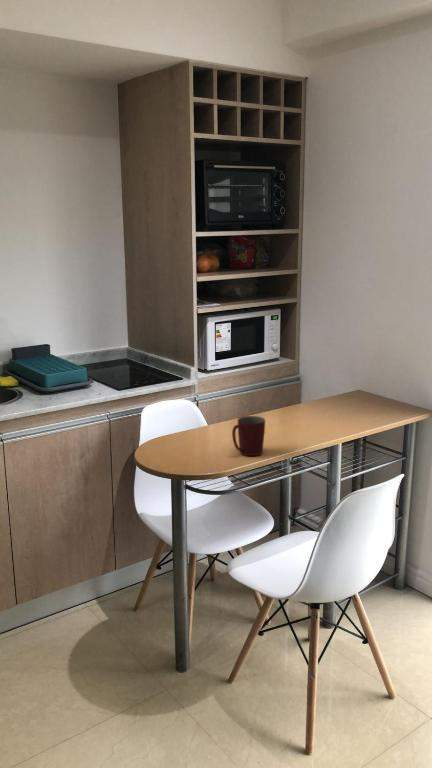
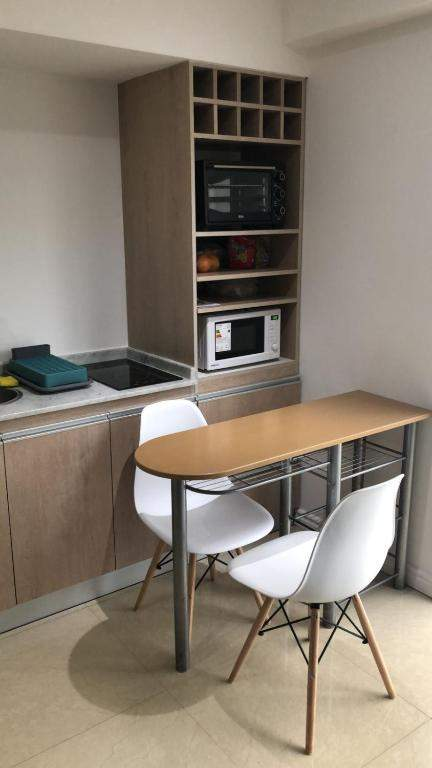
- mug (247, 437)
